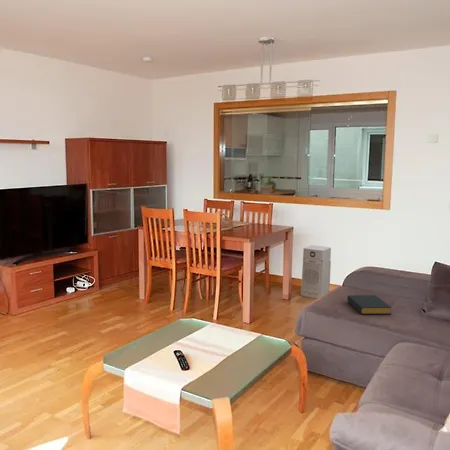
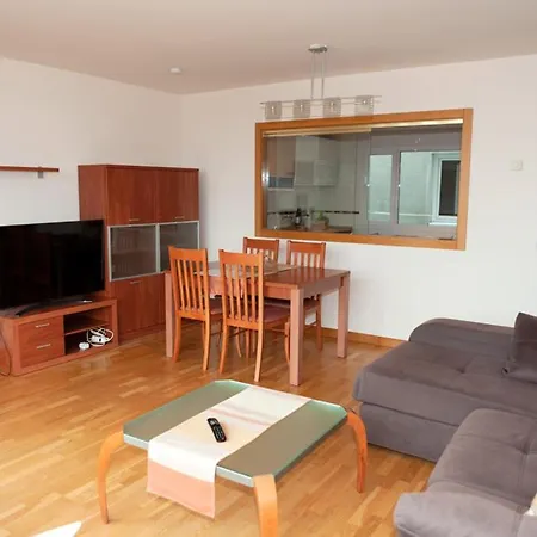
- hardback book (368, 304)
- air purifier (316, 271)
